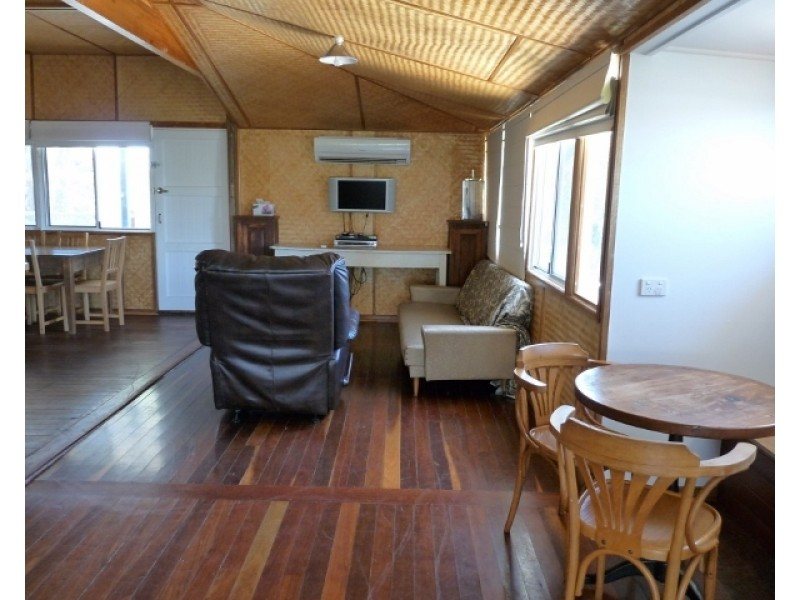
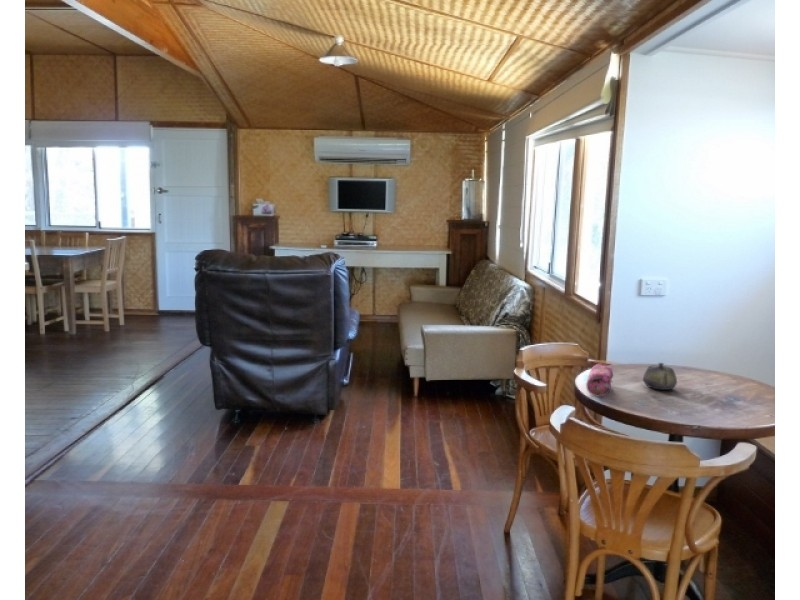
+ pencil case (600, 379)
+ teapot (660, 375)
